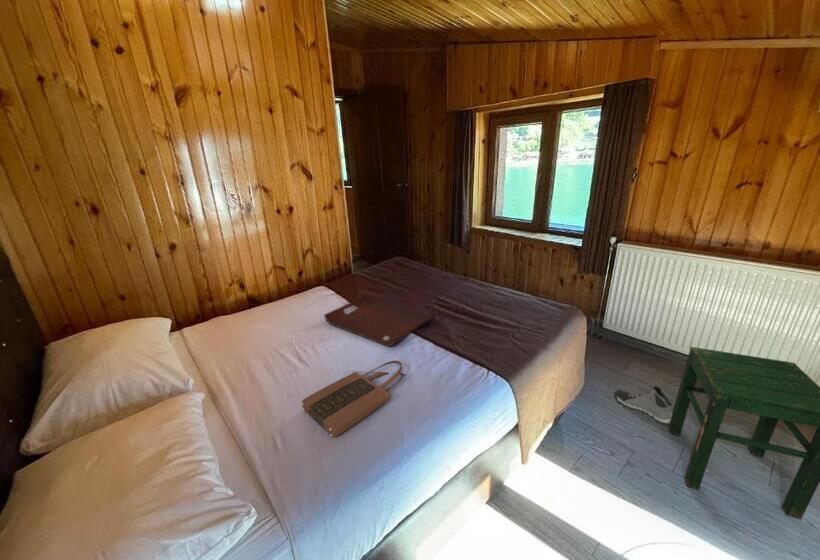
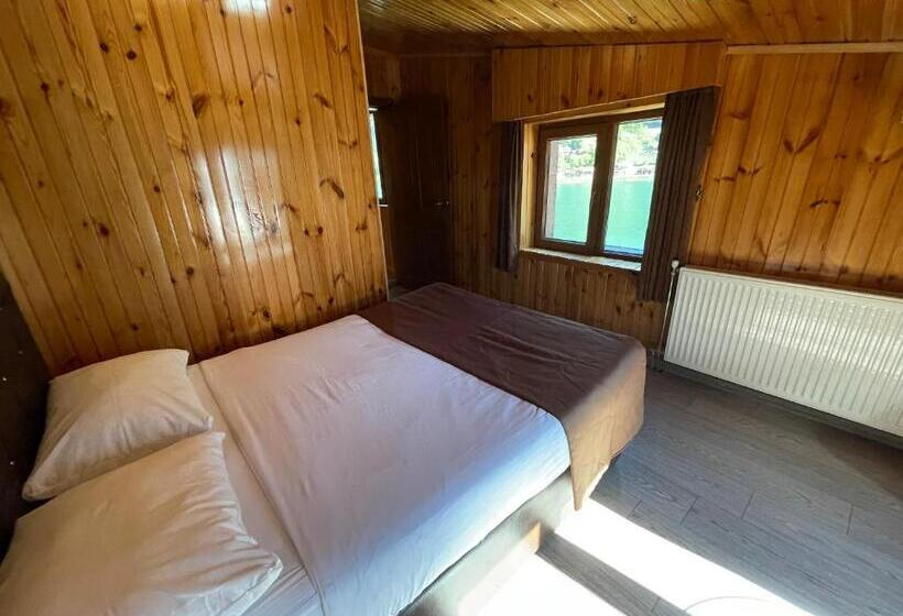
- stool (738, 436)
- sneaker (645, 396)
- serving tray (380, 317)
- tote bag (362, 389)
